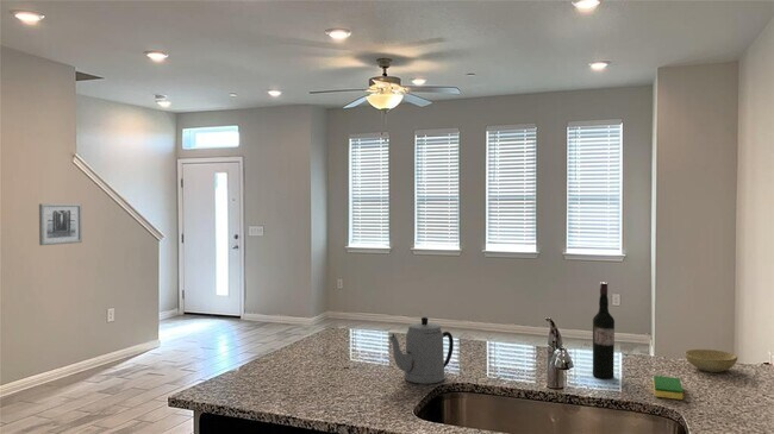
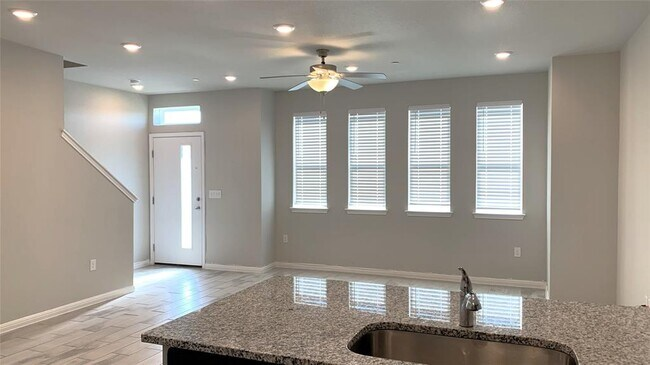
- wall art (61, 224)
- teapot (422, 347)
- dish sponge (667, 386)
- bowl (710, 360)
- wine bottle (603, 329)
